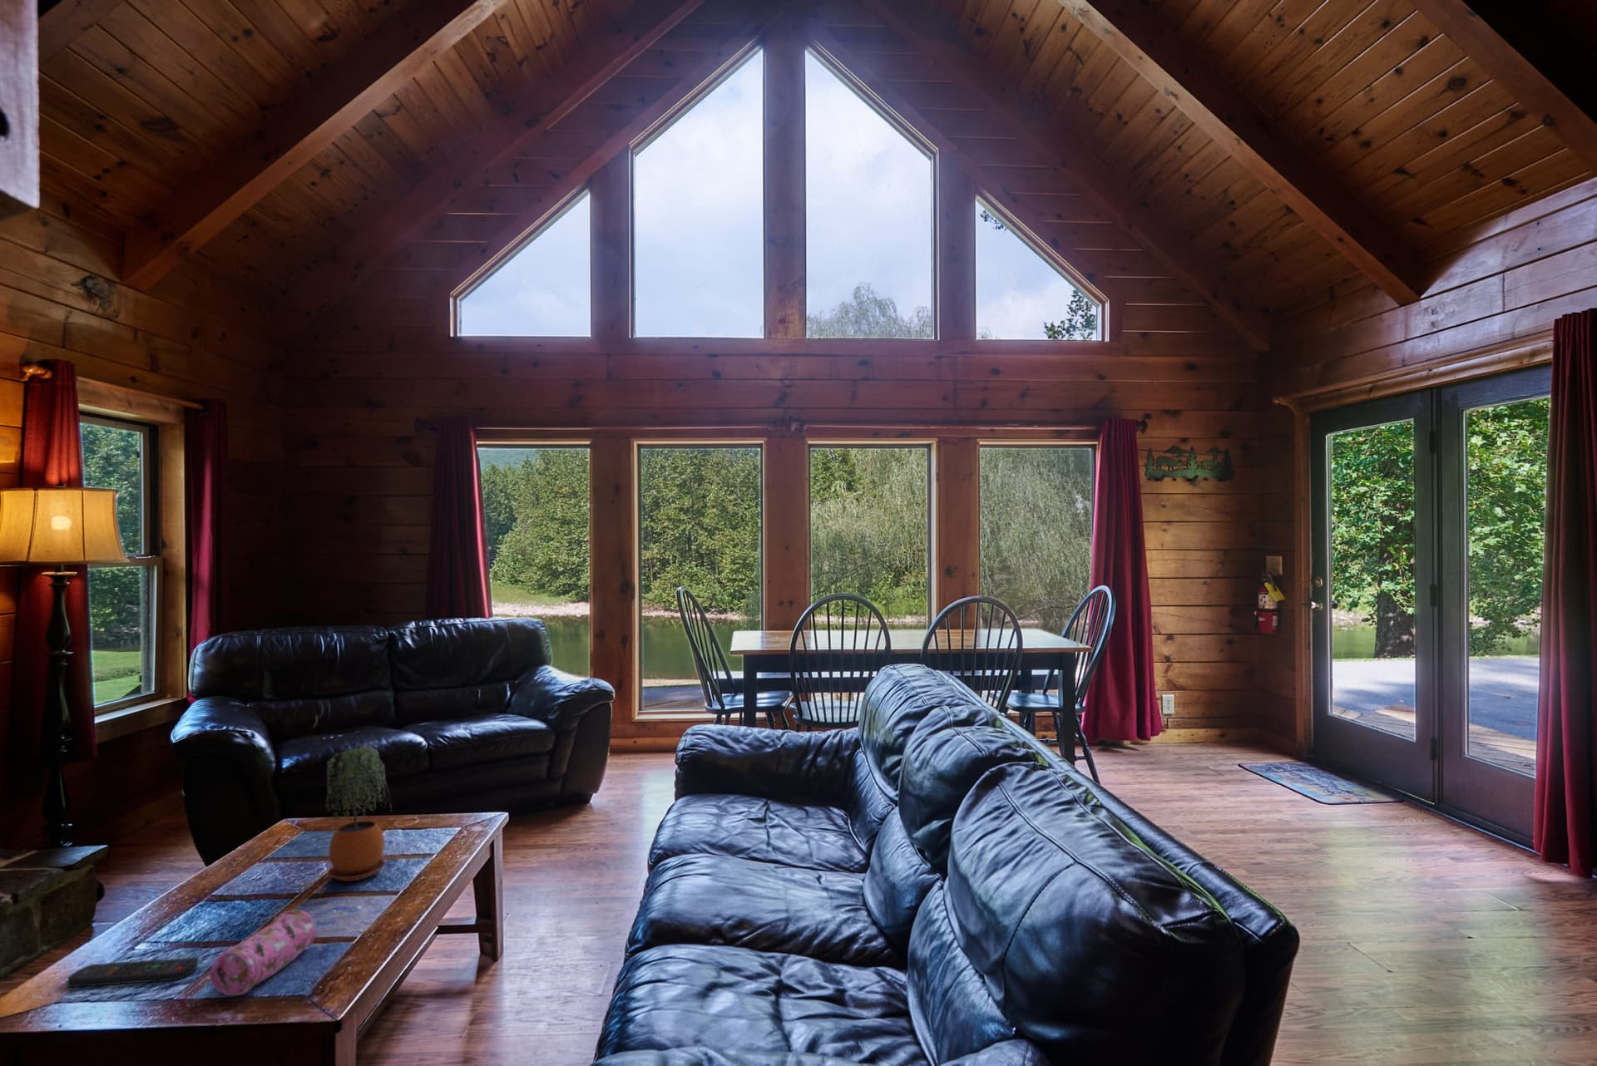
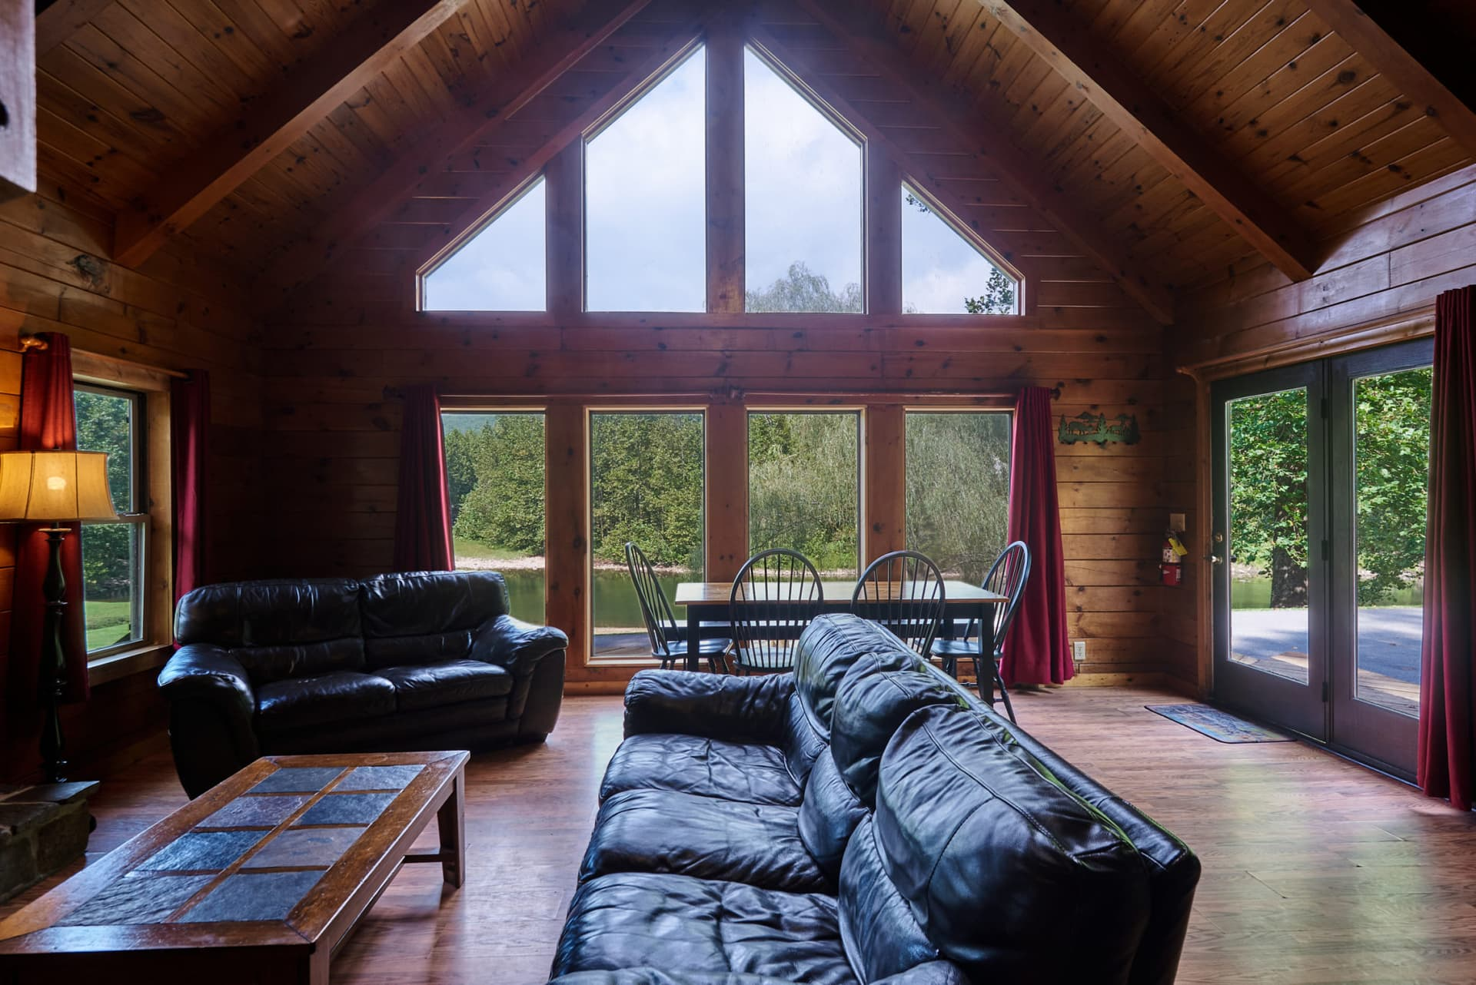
- pencil case (265, 951)
- potted plant (358, 810)
- remote control (134, 971)
